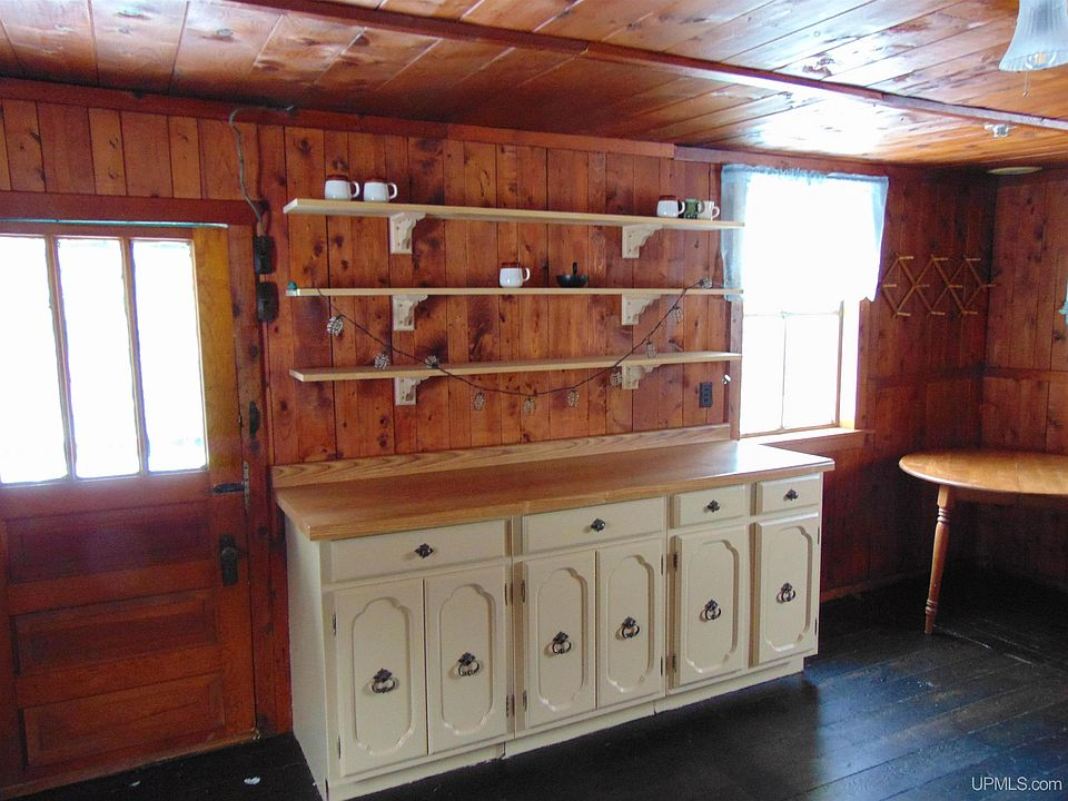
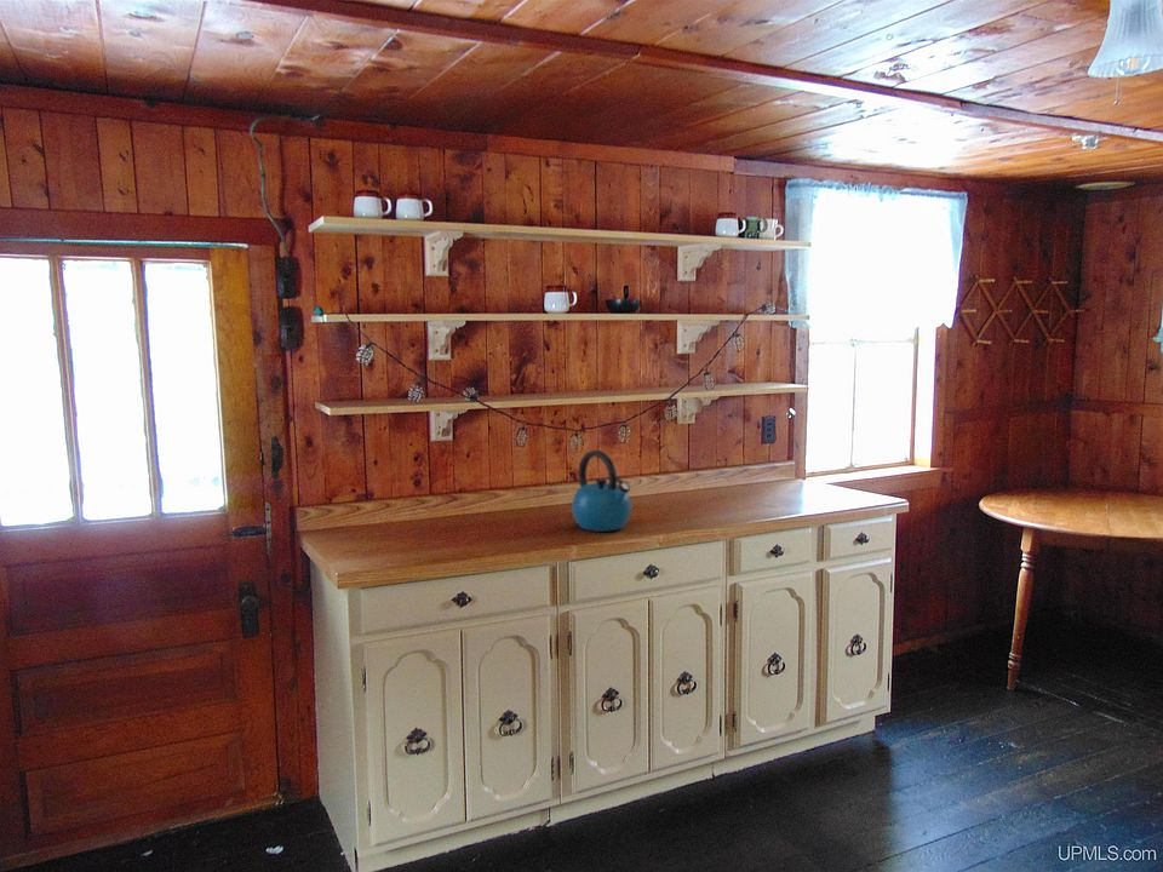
+ kettle (603, 489)
